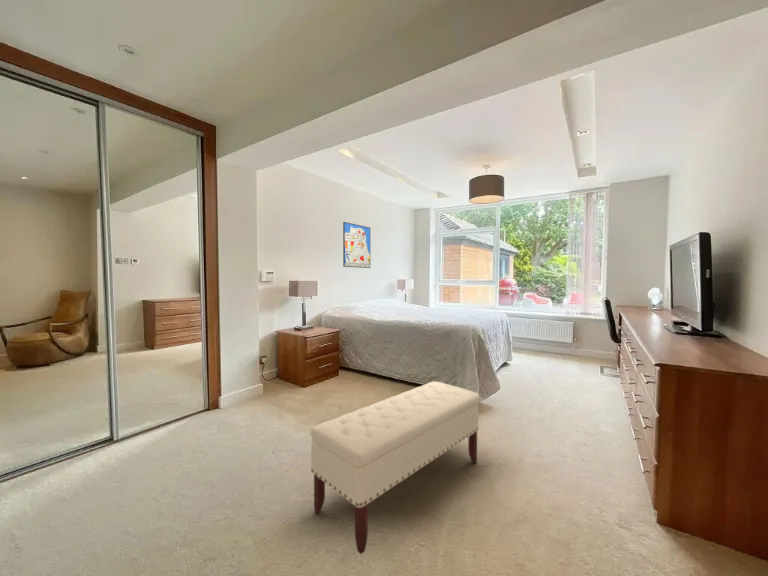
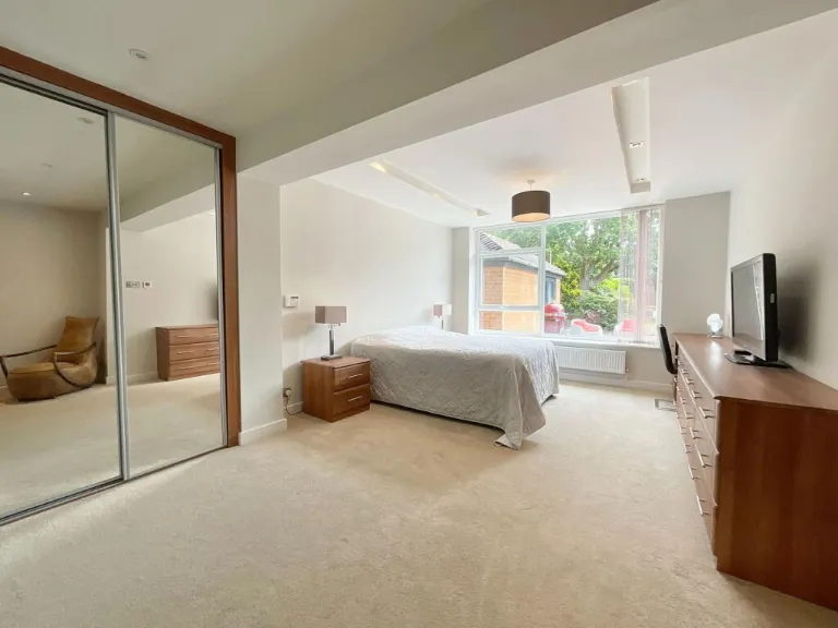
- wall art (357, 246)
- bench (405, 445)
